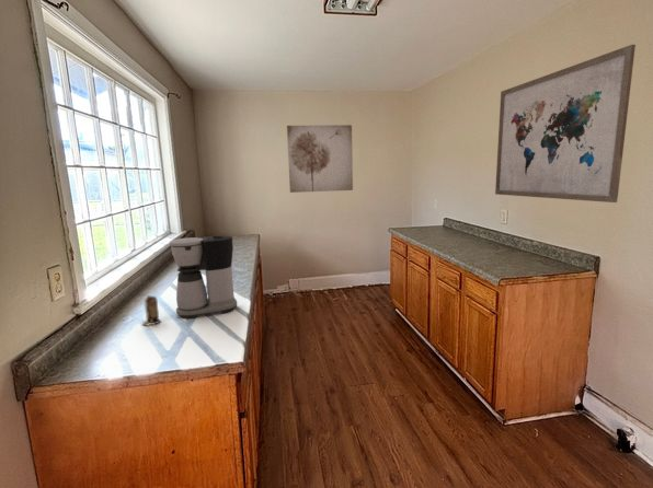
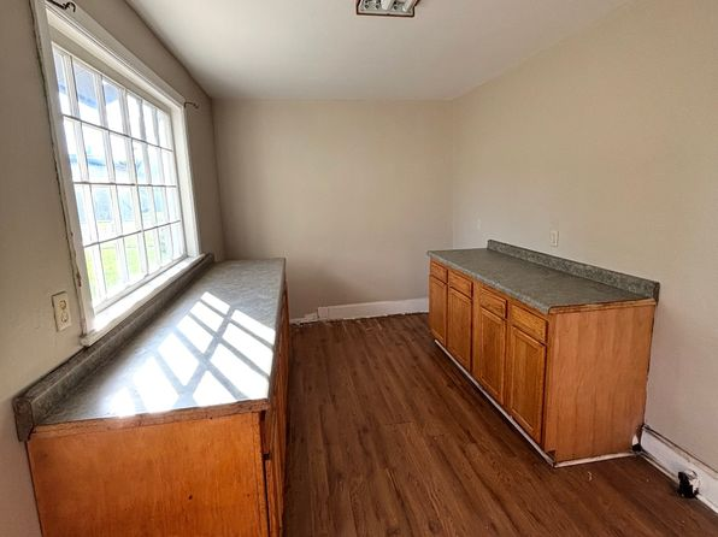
- coffee maker (206, 274)
- wall art (548, 137)
- can (149, 310)
- wall art (320, 159)
